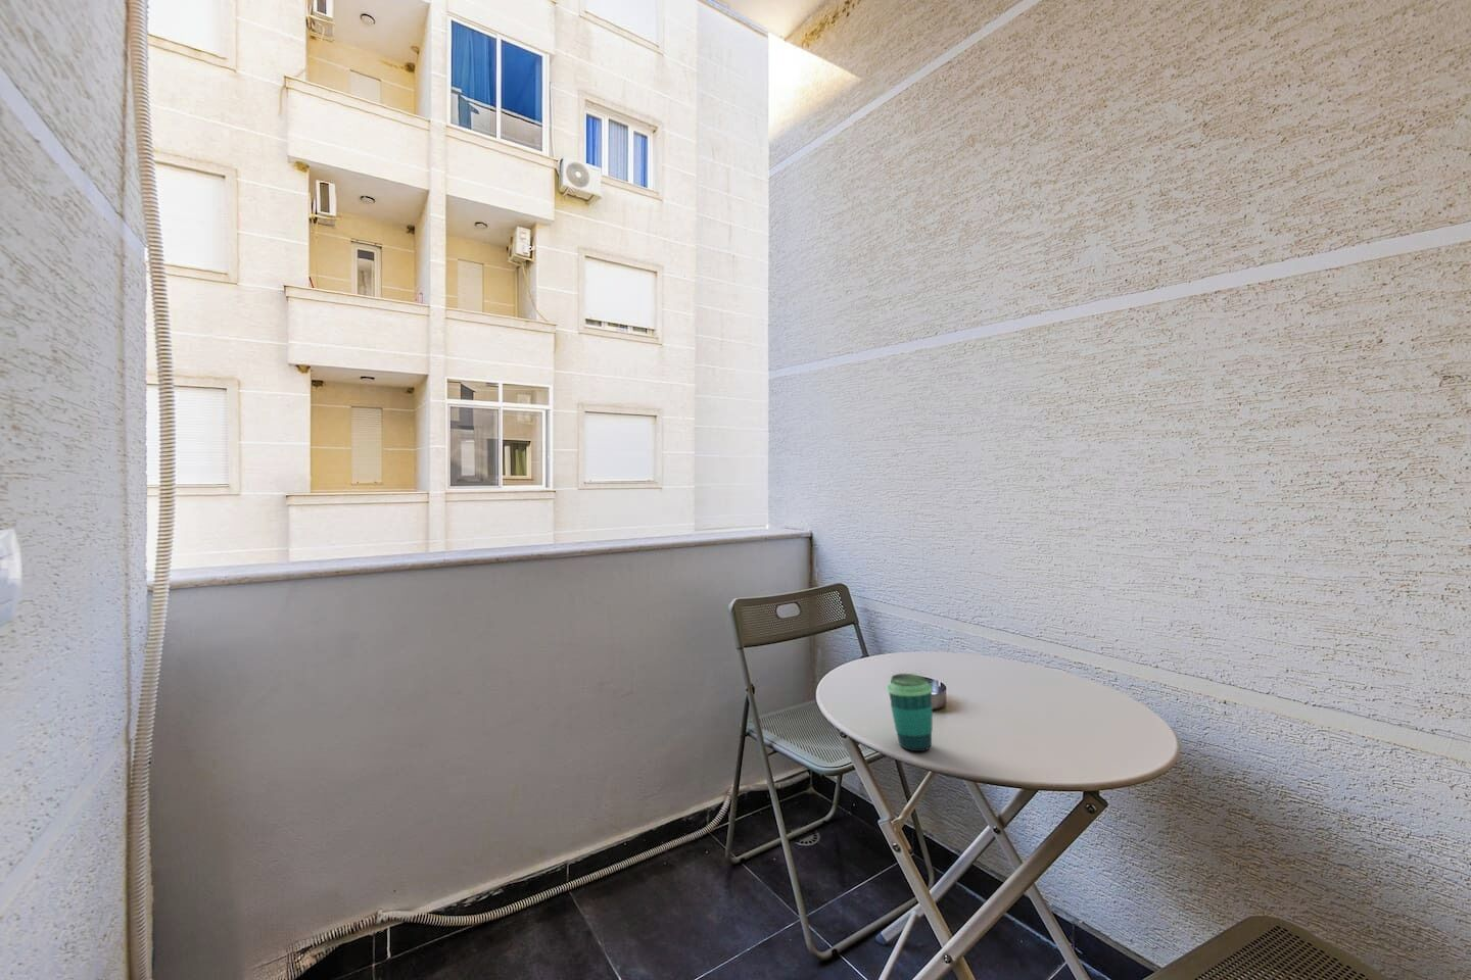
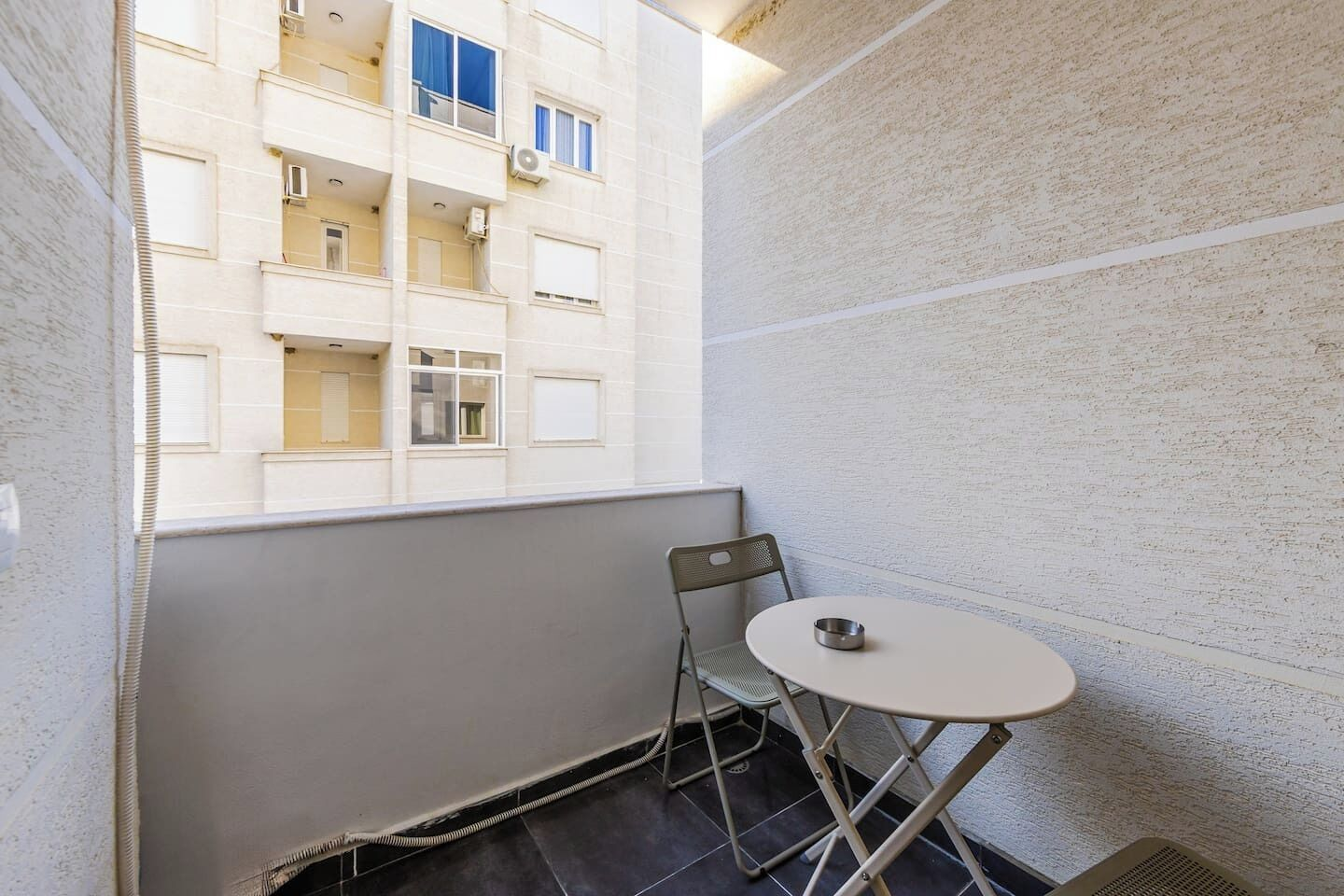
- cup (910, 711)
